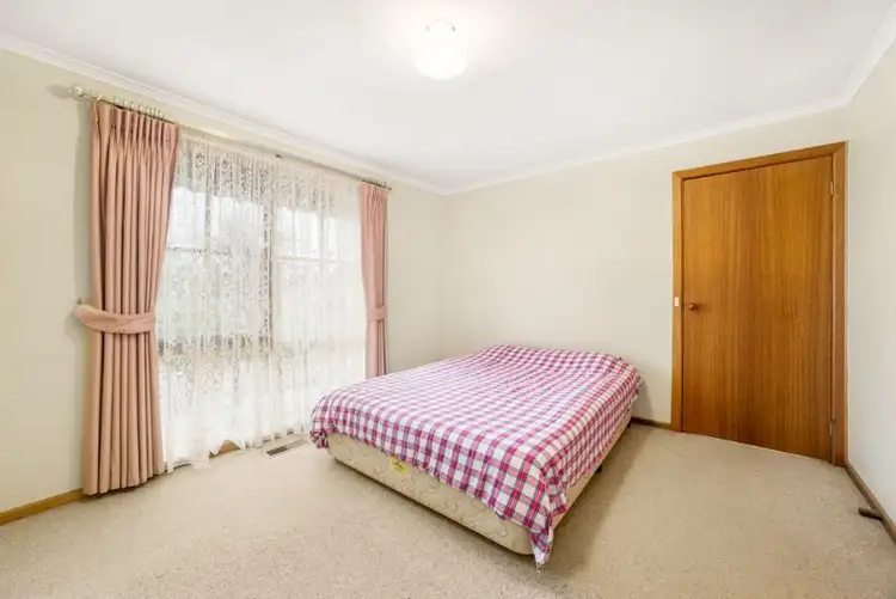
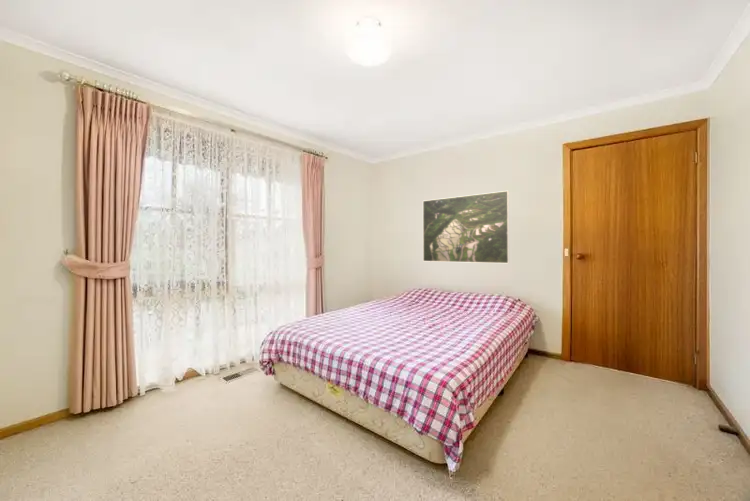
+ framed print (462, 229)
